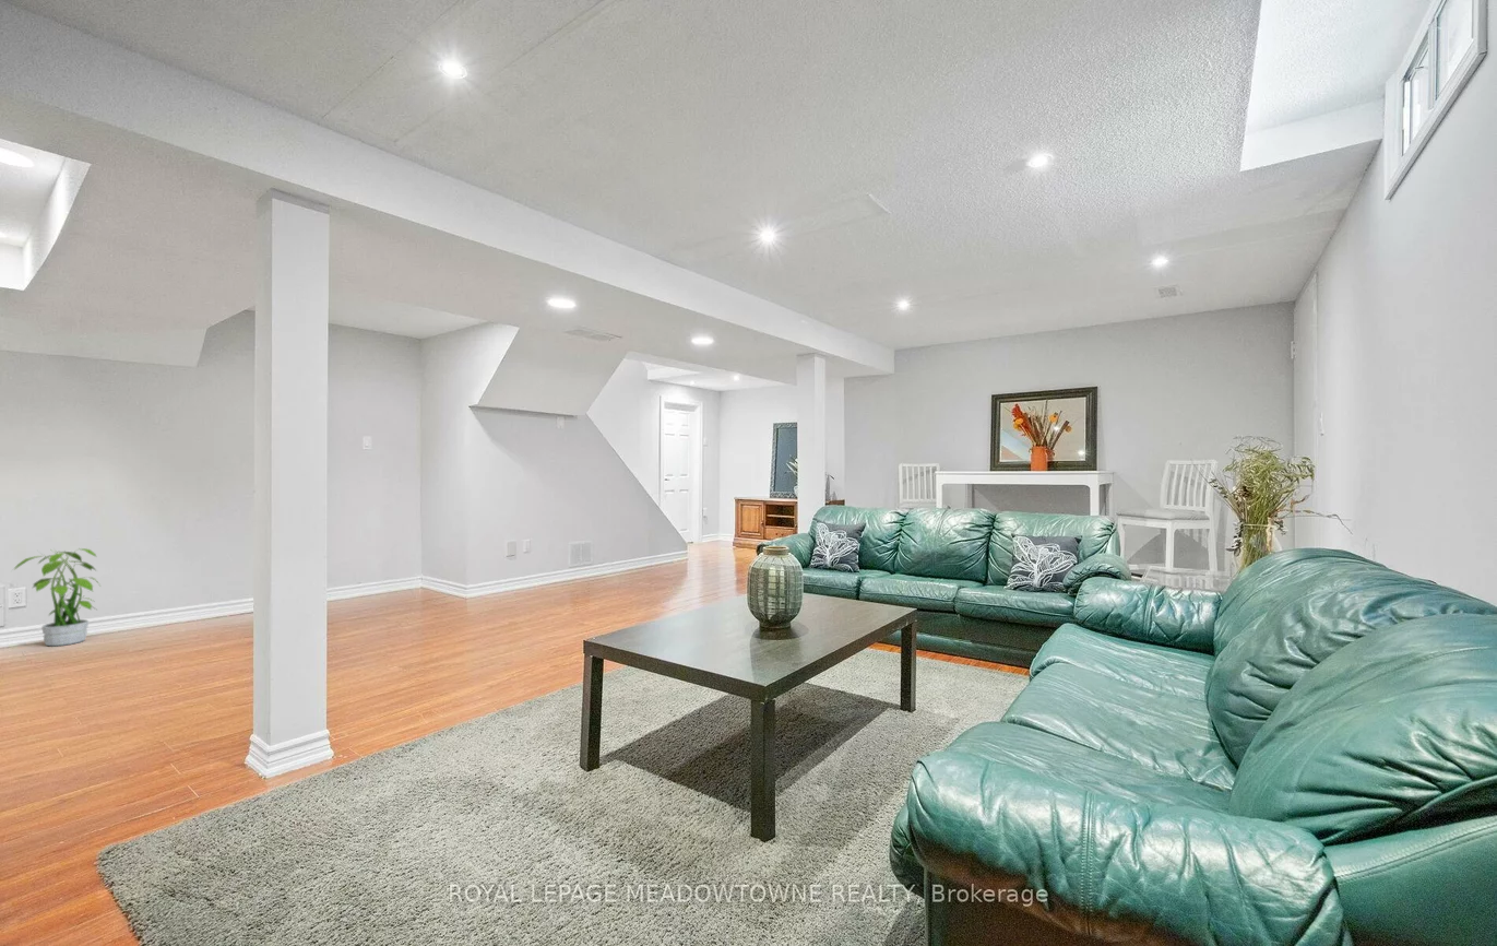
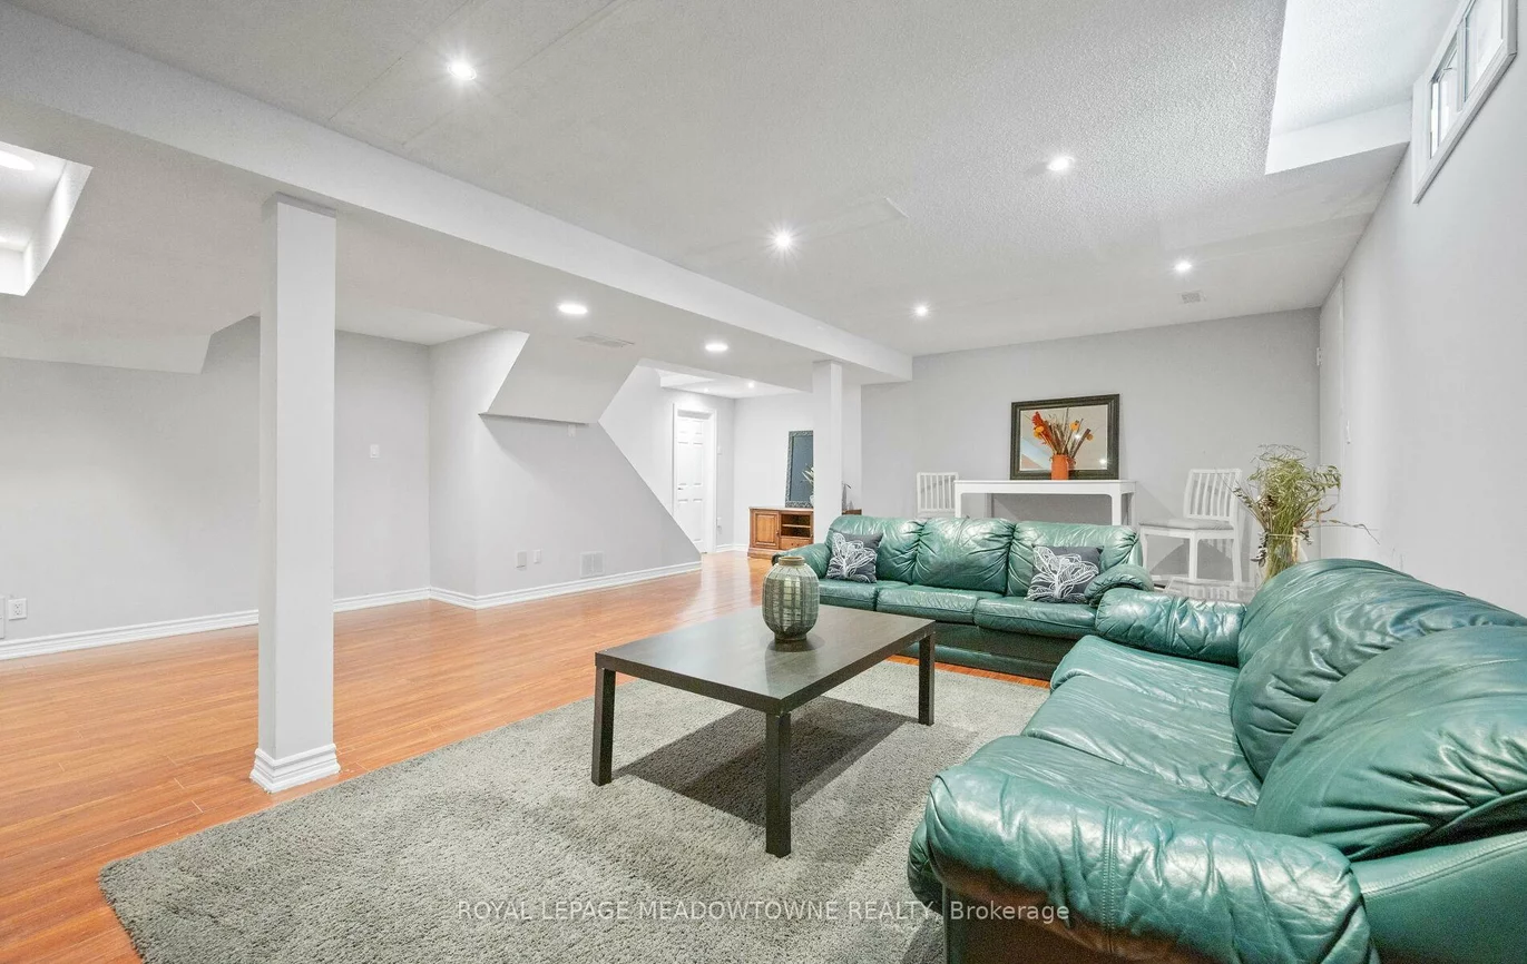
- potted plant (59, 596)
